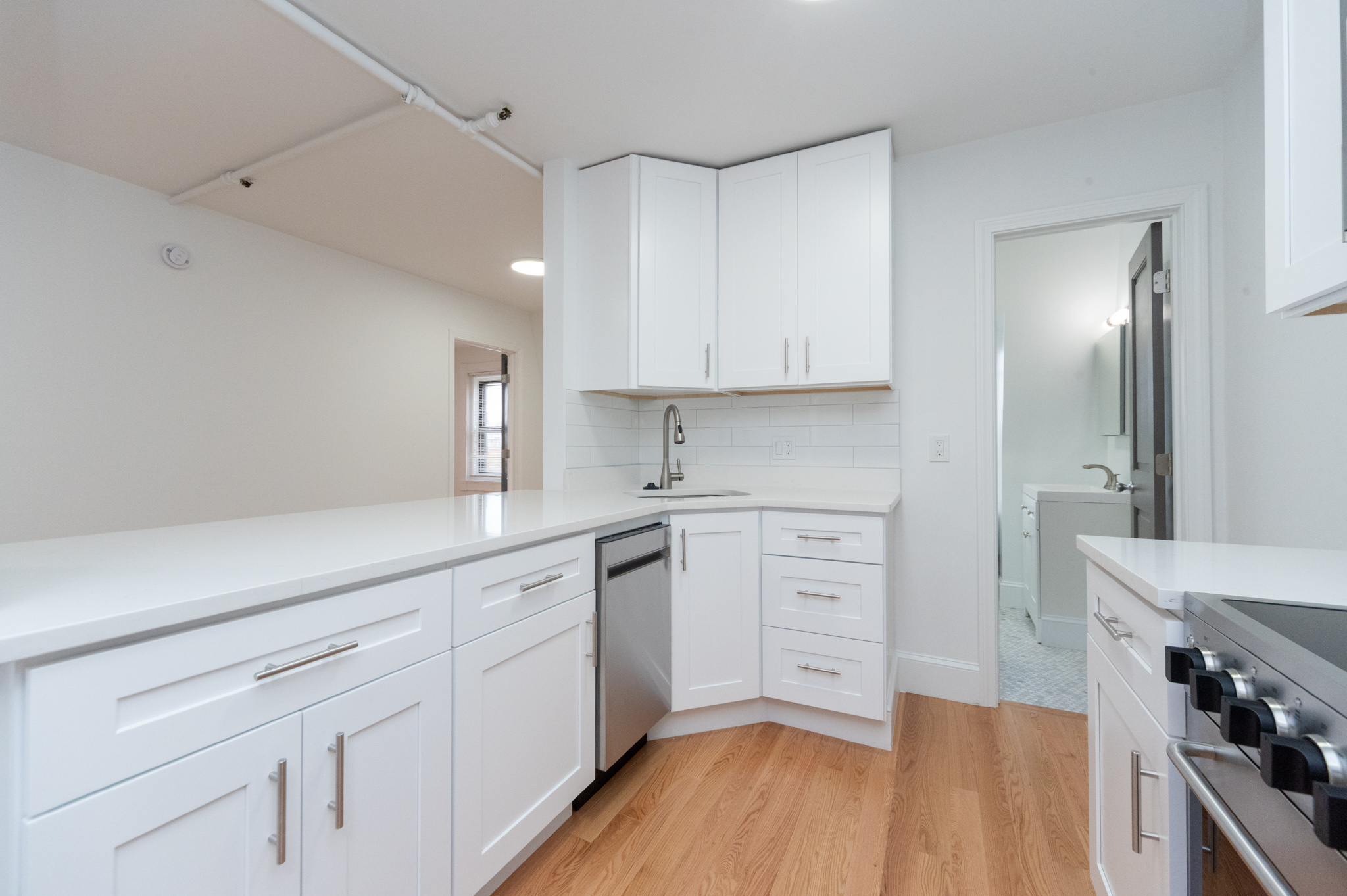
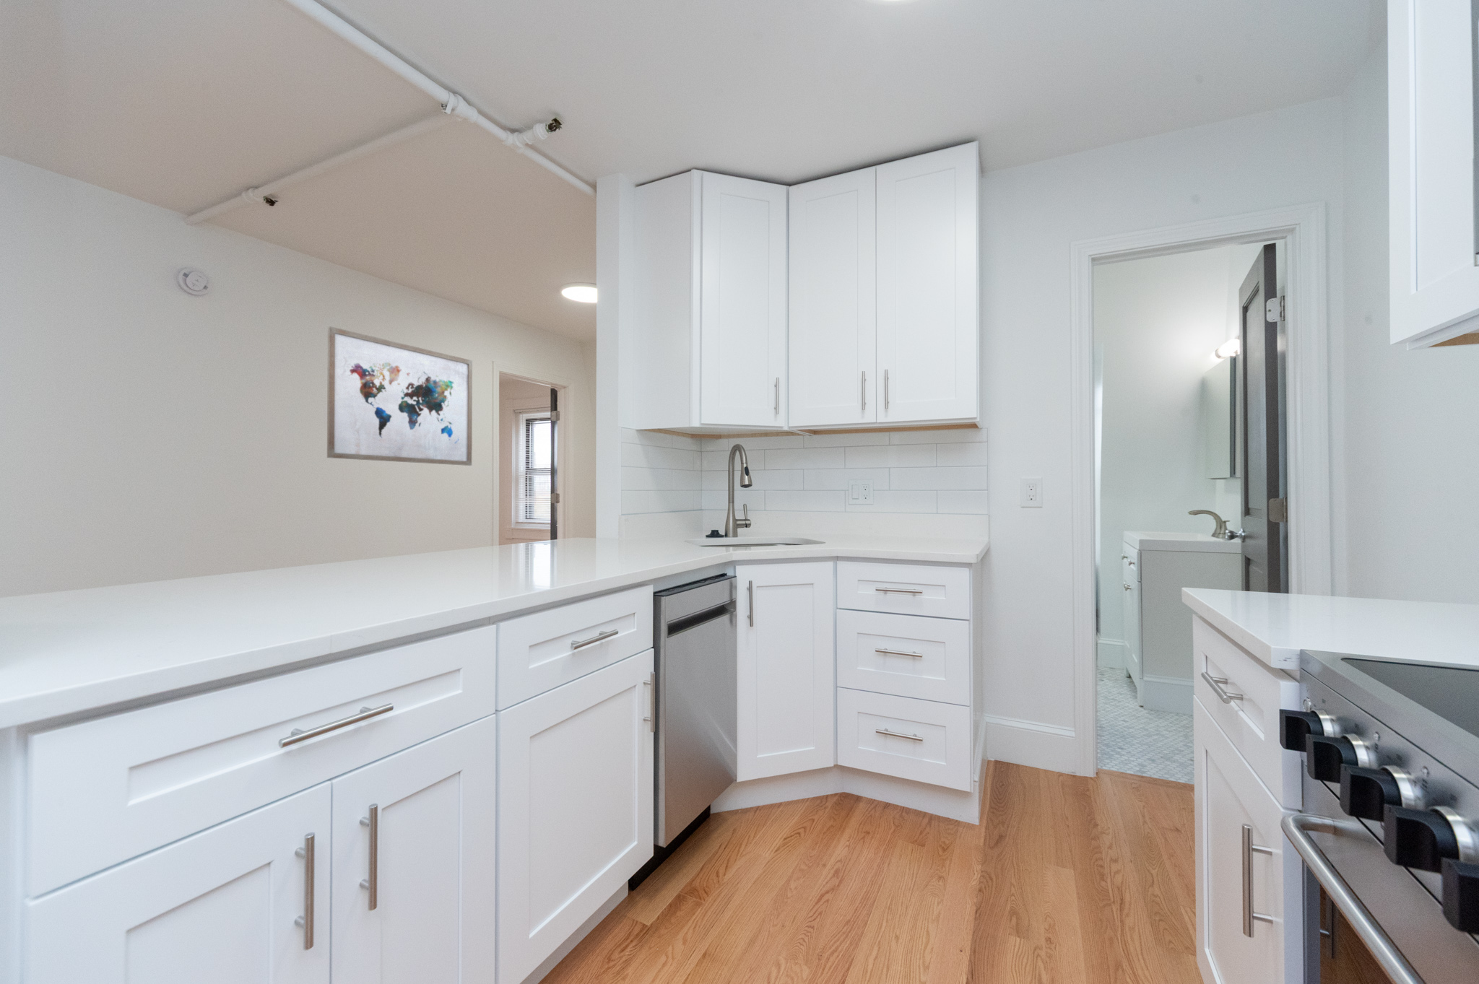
+ wall art (407, 403)
